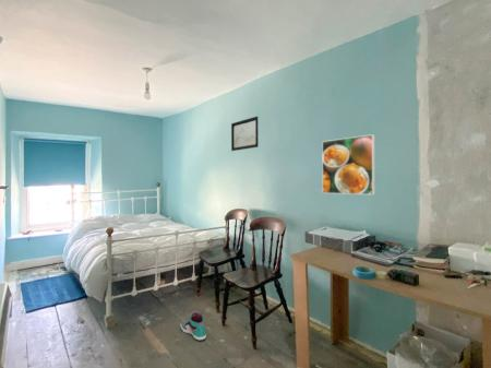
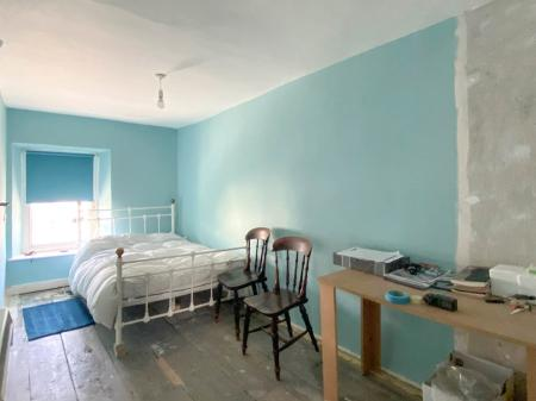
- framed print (346, 166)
- sneaker (192, 321)
- wall art (243, 134)
